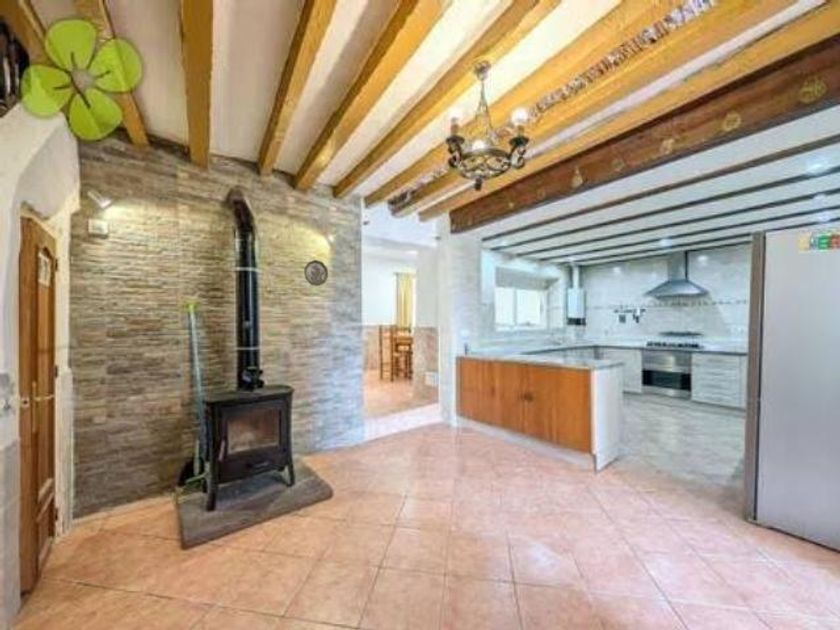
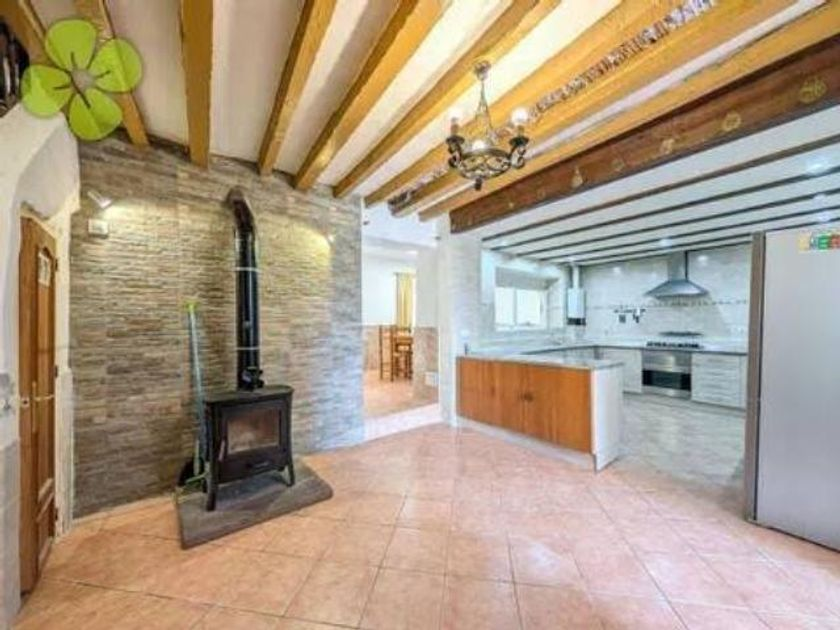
- decorative plate (315, 273)
